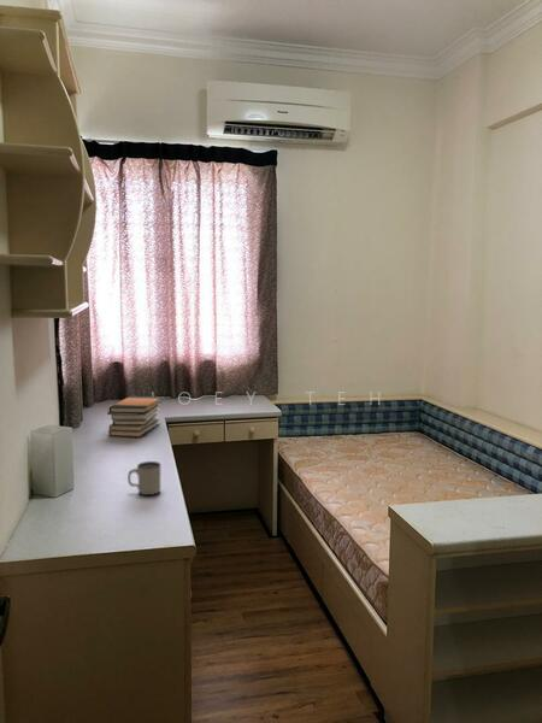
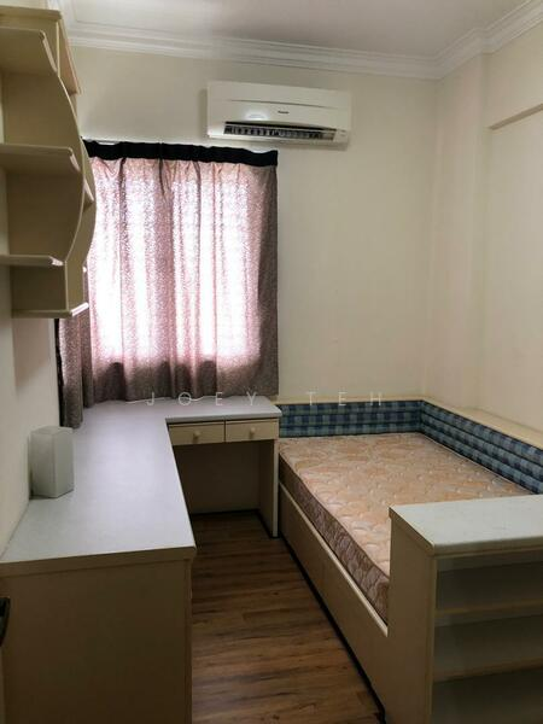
- mug (145, 478)
- book stack (136, 415)
